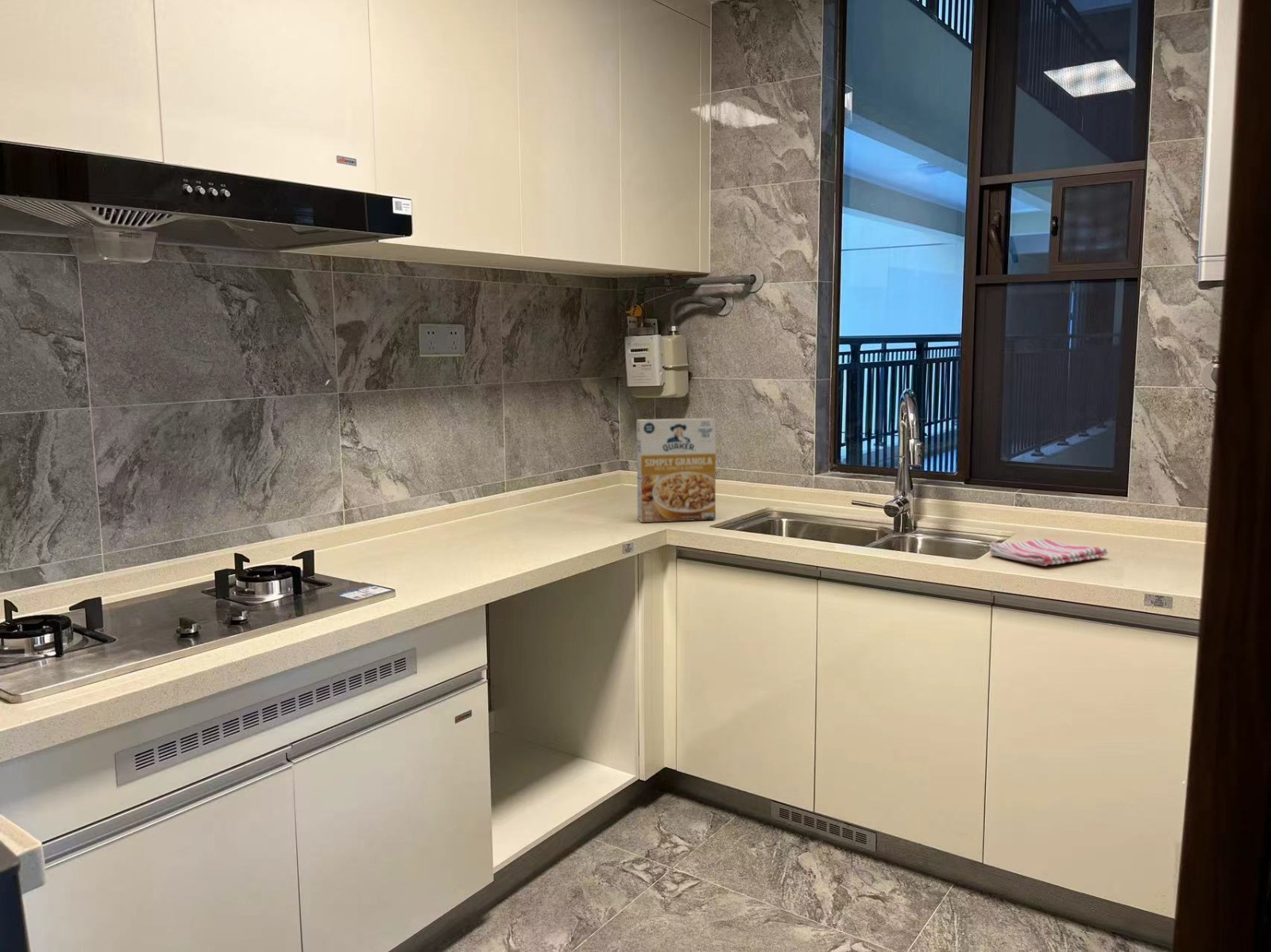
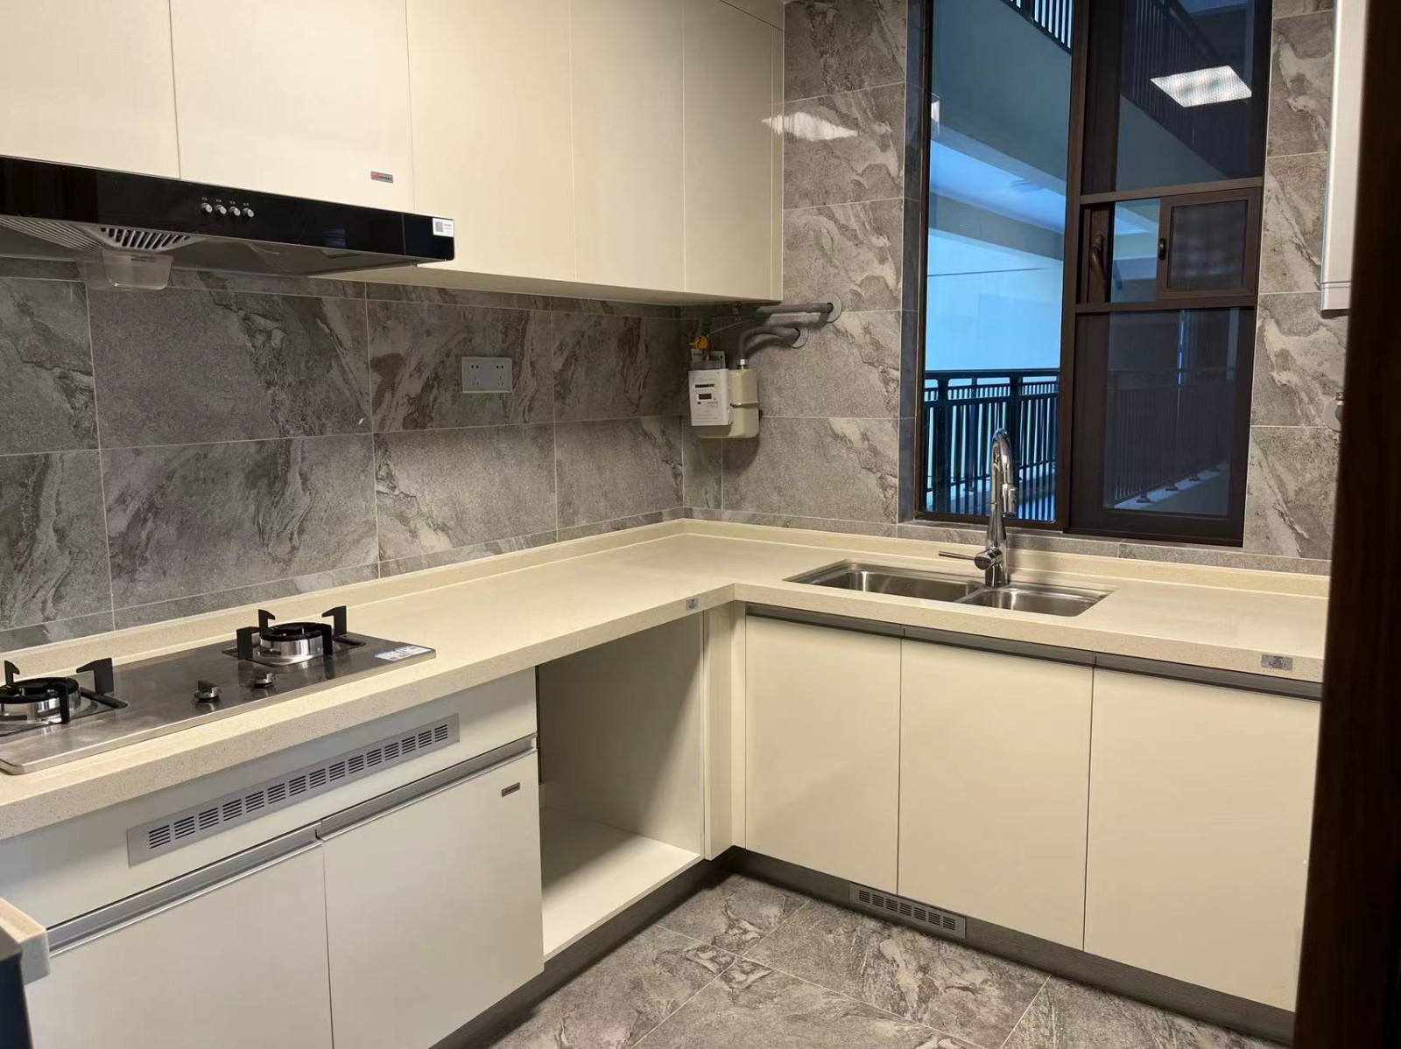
- cereal box (676, 469)
- dish towel (1047, 549)
